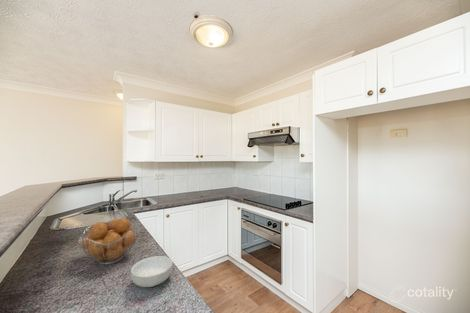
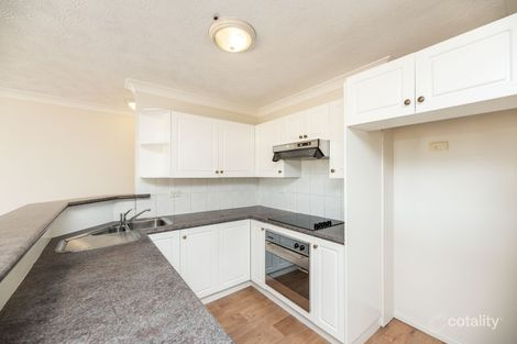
- fruit basket (111, 239)
- cereal bowl (152, 273)
